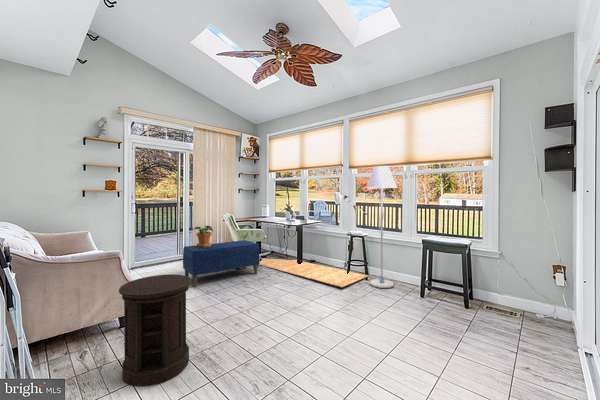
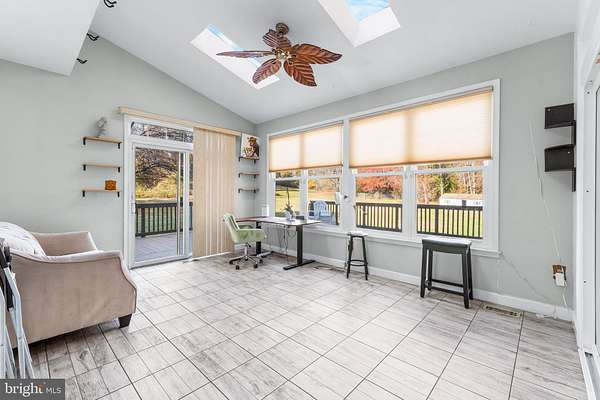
- rug (297, 266)
- bench (222, 260)
- potted plant (203, 236)
- side table (157, 324)
- floor lamp (381, 225)
